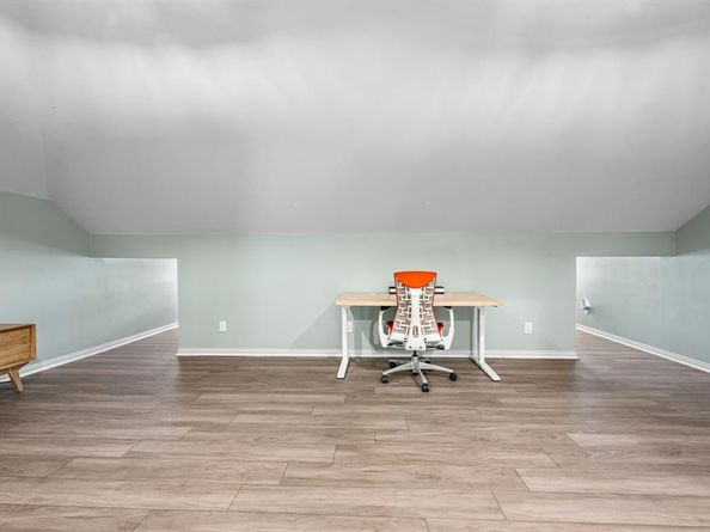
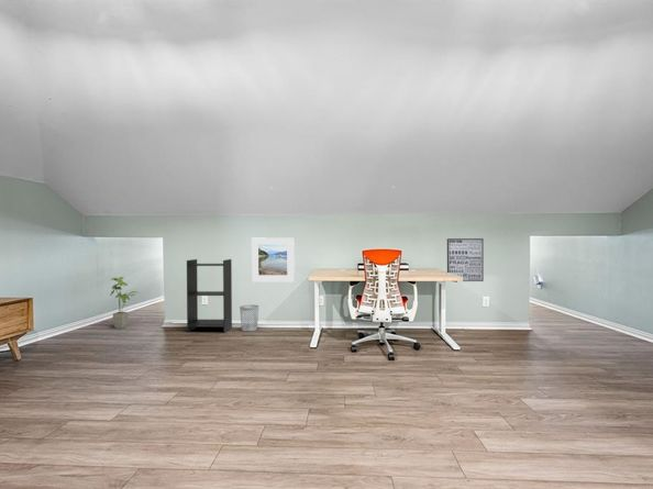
+ house plant (122, 301)
+ wall art (465, 259)
+ wastebasket (248, 318)
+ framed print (273, 259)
+ bookshelf (209, 294)
